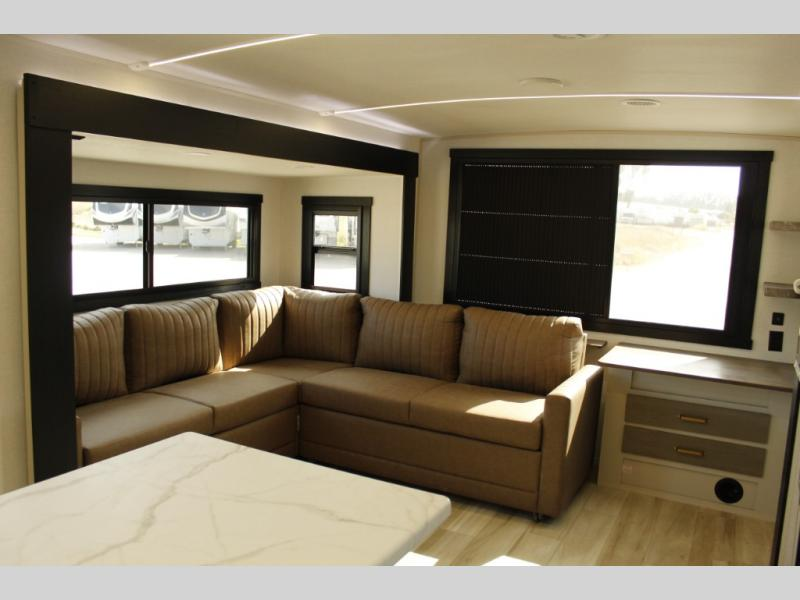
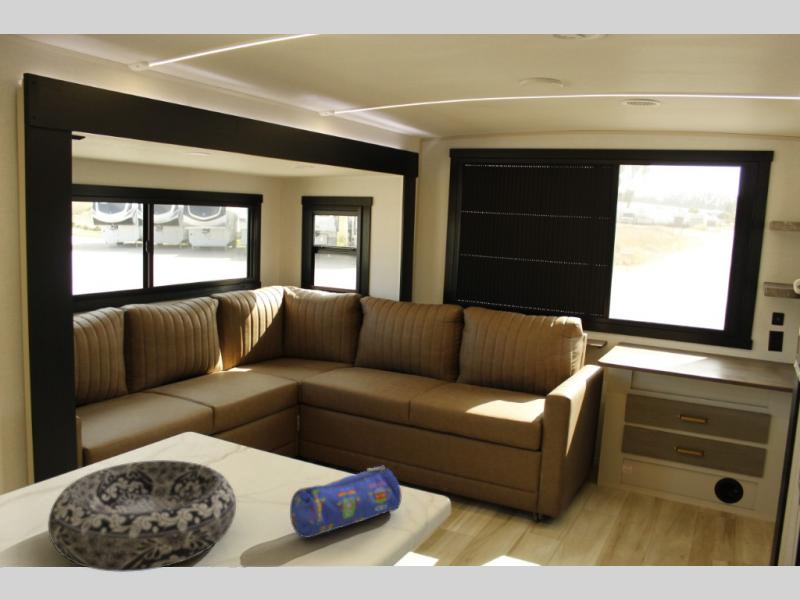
+ decorative bowl (146, 511)
+ pencil case (348, 498)
